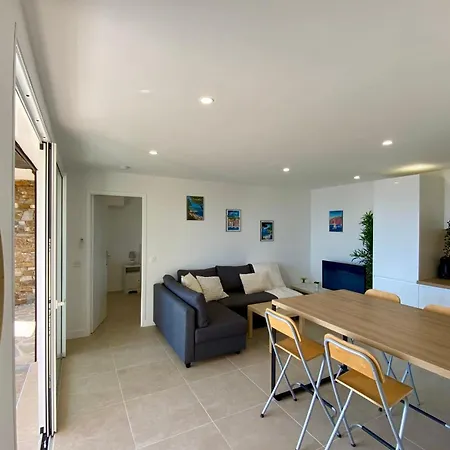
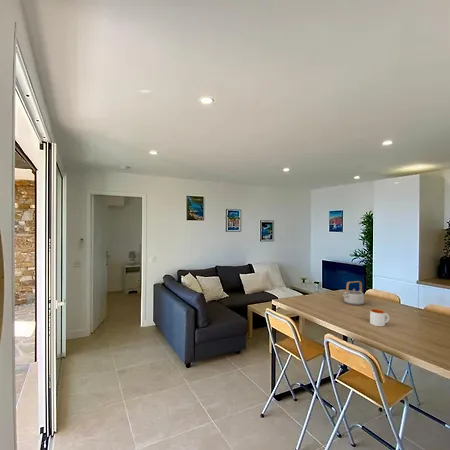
+ teapot (352, 292)
+ mug (379, 317)
